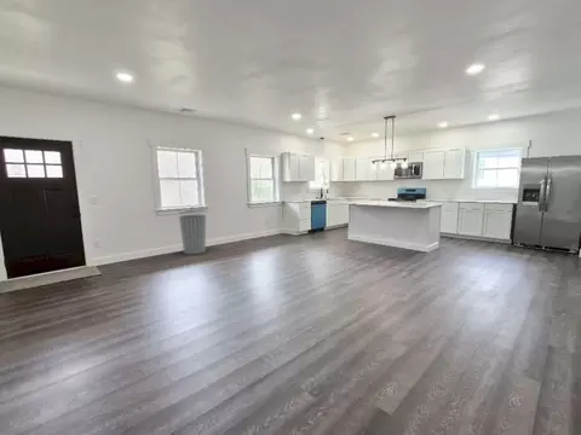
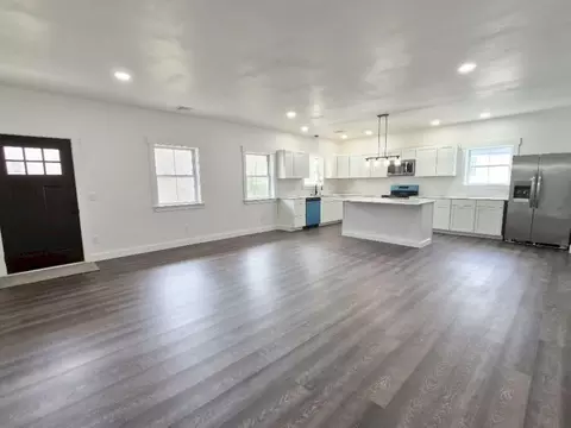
- trash can (192, 228)
